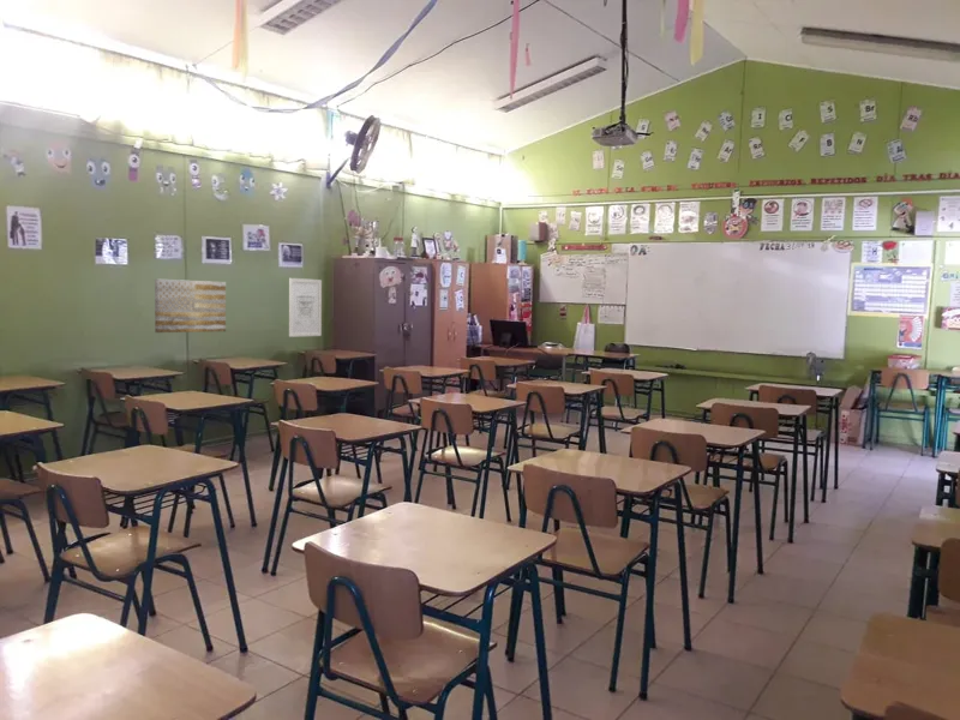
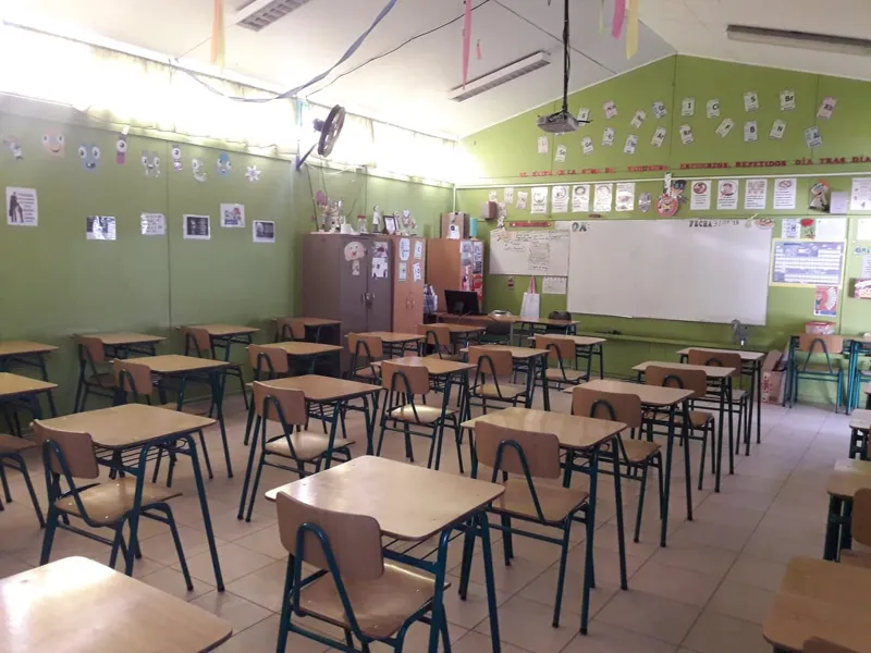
- wall art (191, 306)
- wall art (305, 307)
